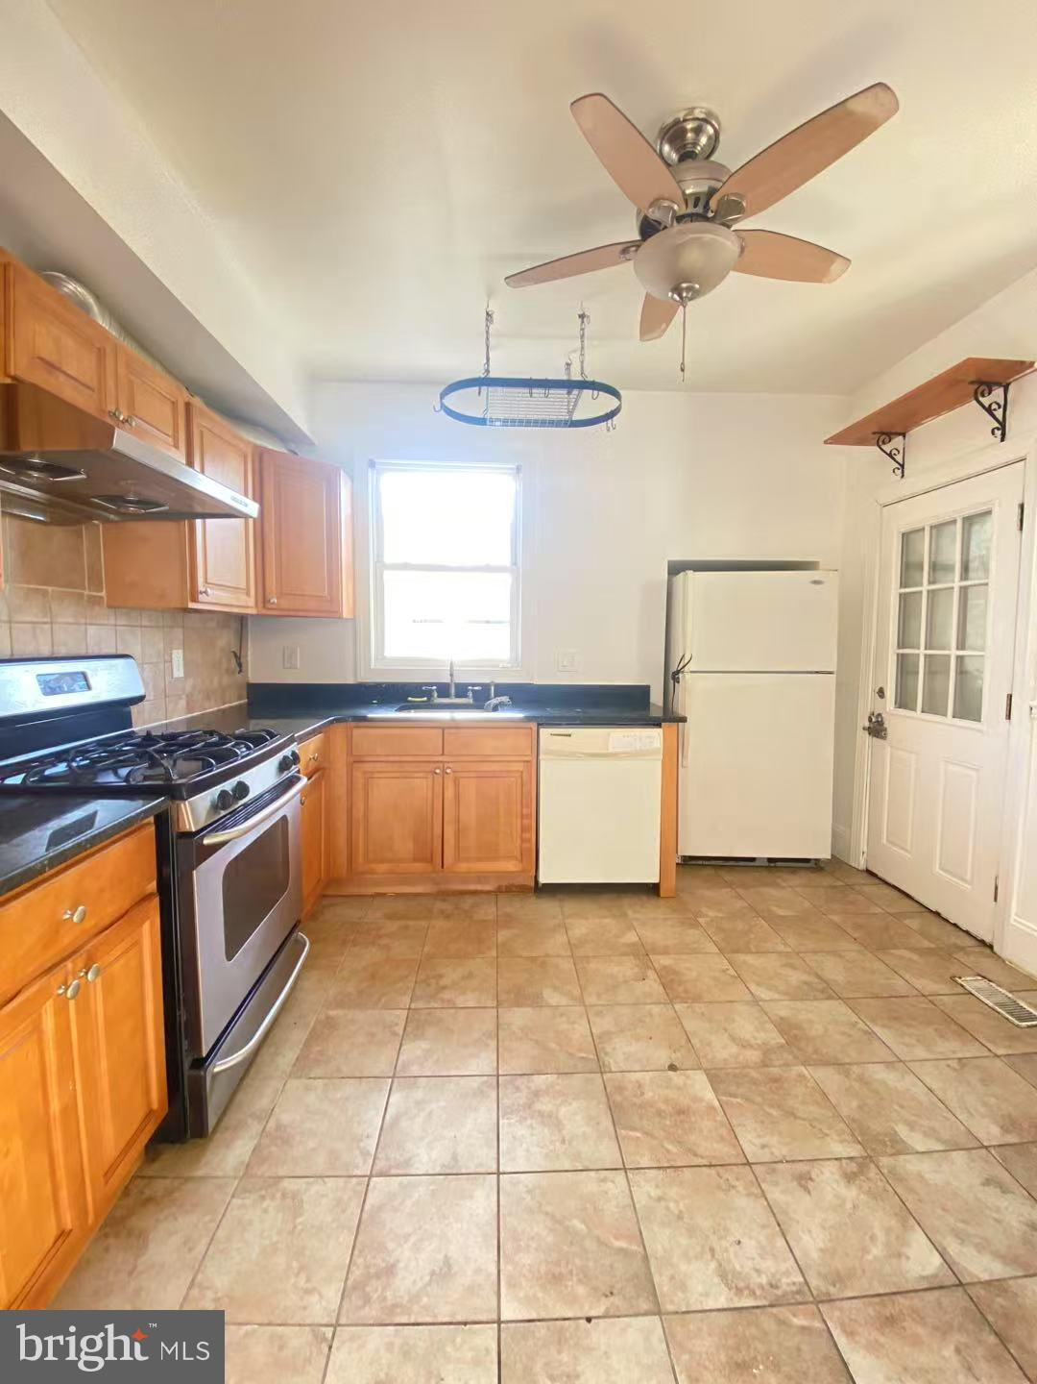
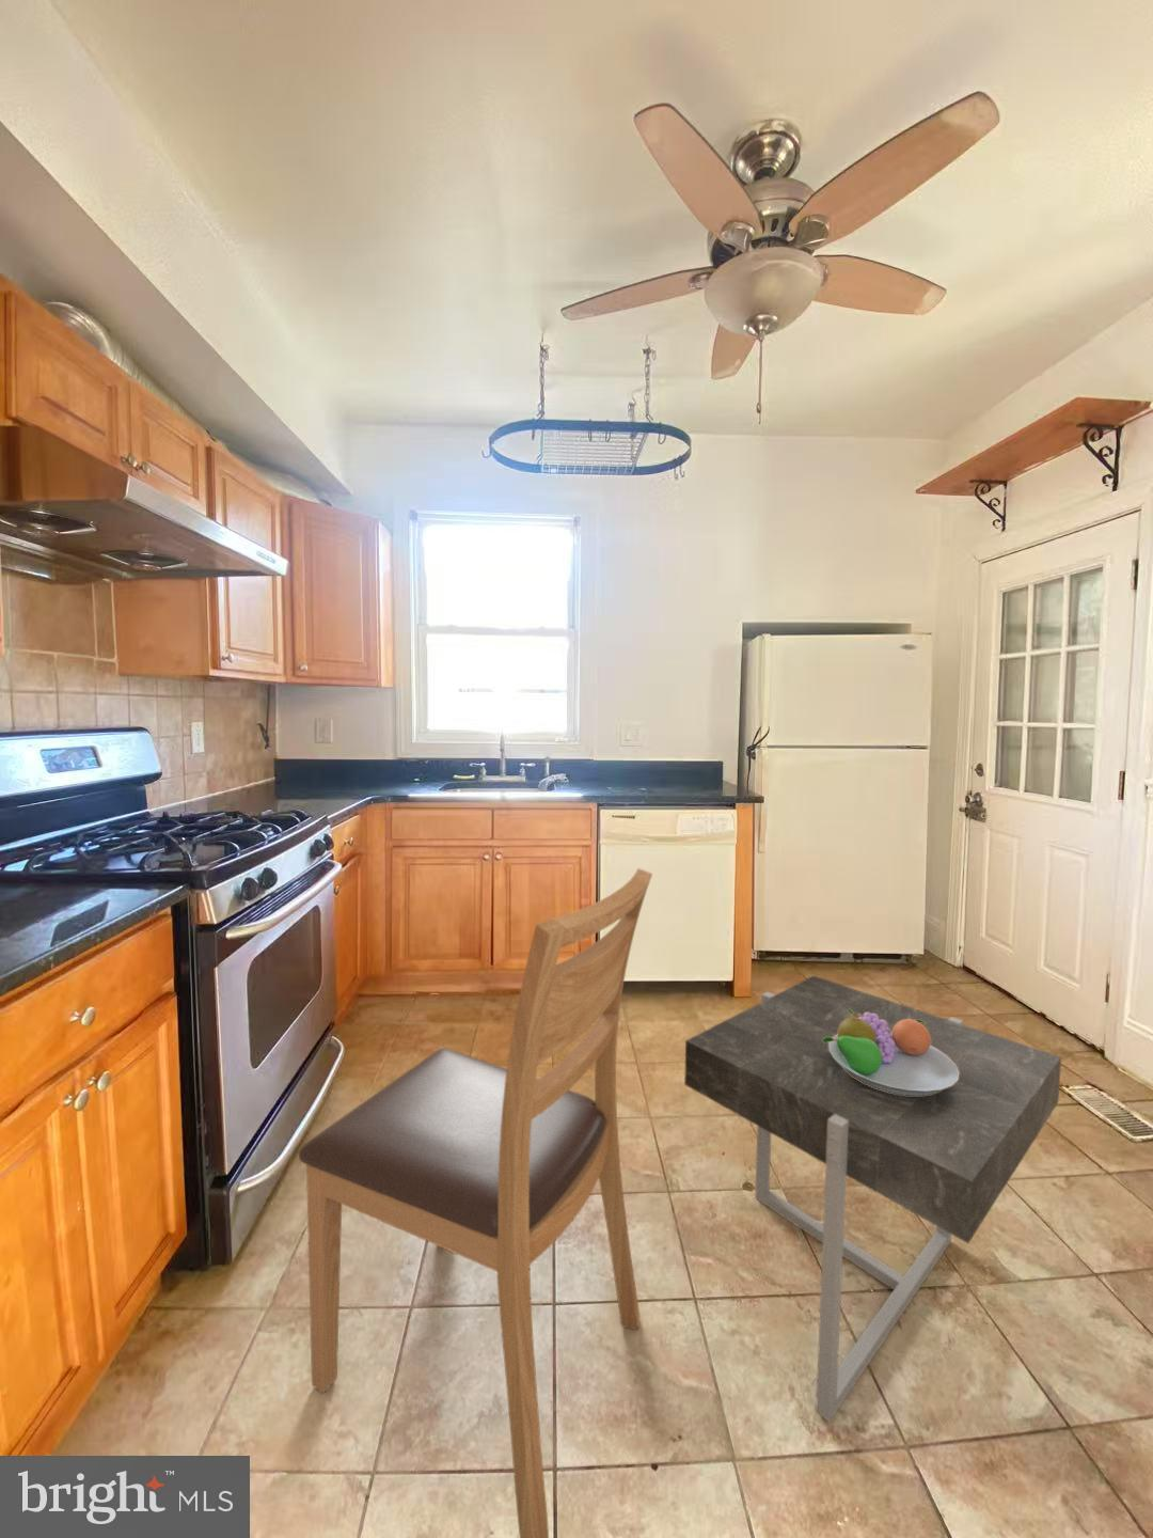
+ chair (486, 1123)
+ fruit bowl (887, 1045)
+ side table (857, 1167)
